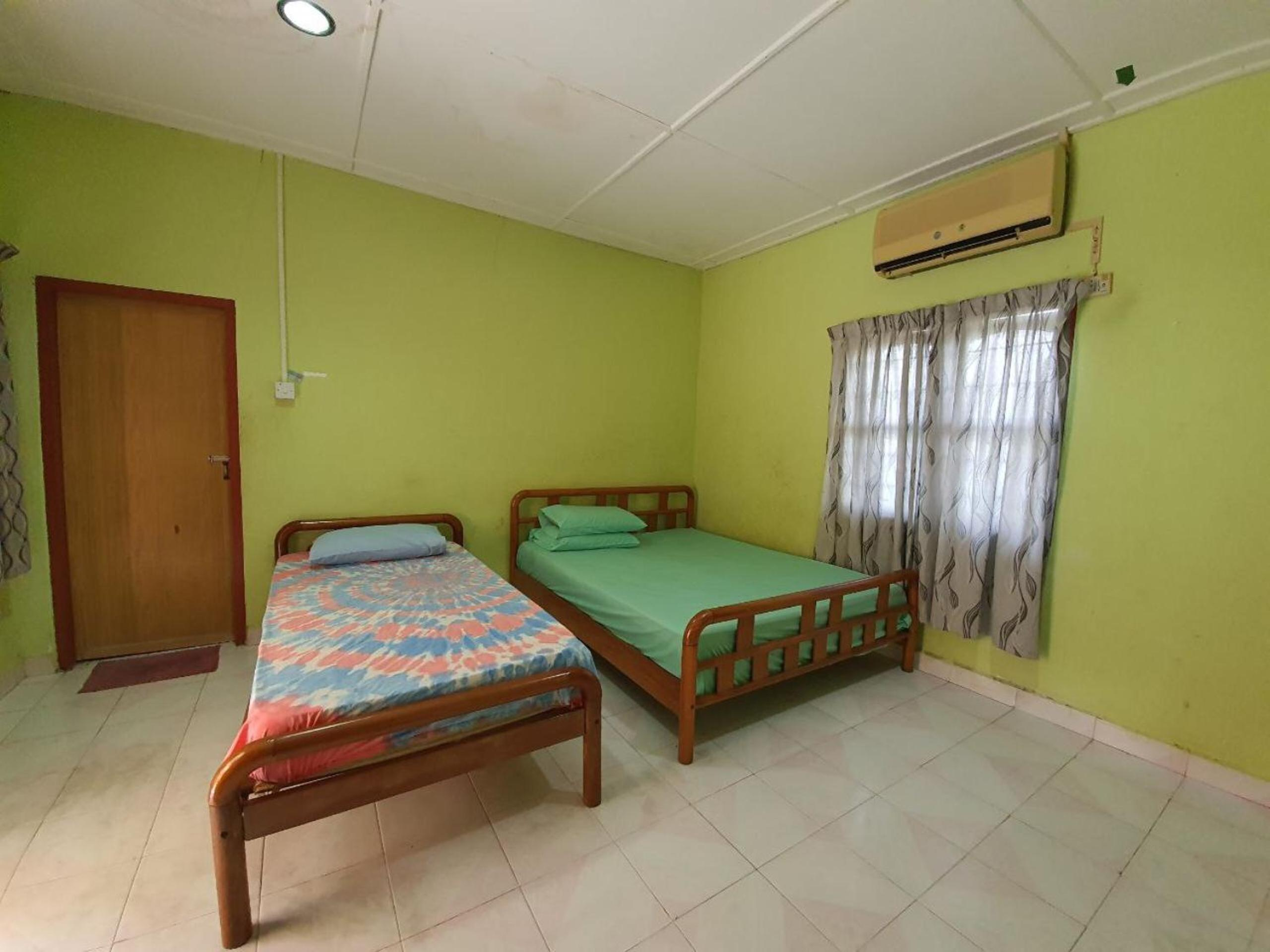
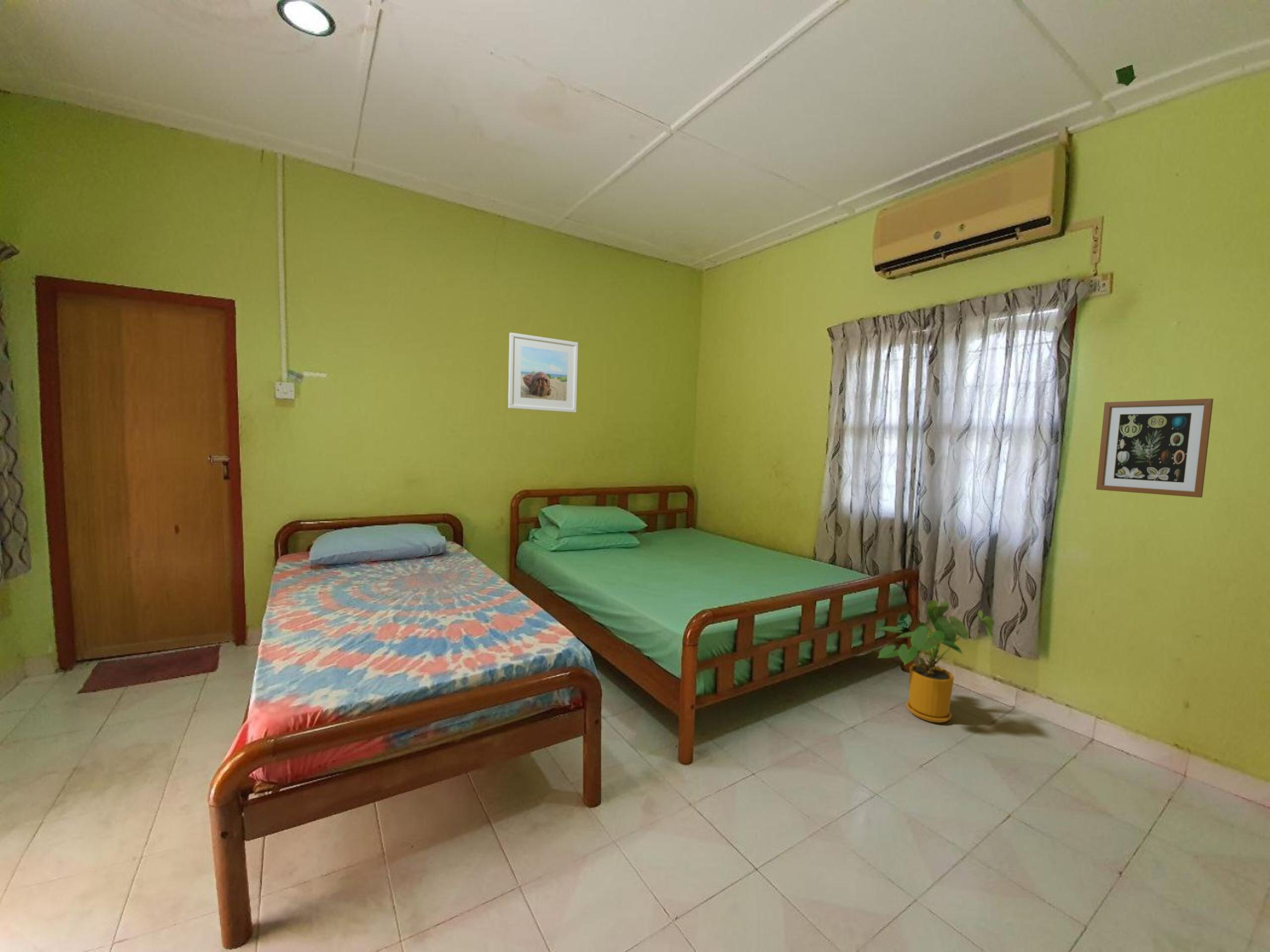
+ wall art (1150, 447)
+ house plant (930, 659)
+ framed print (544, 374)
